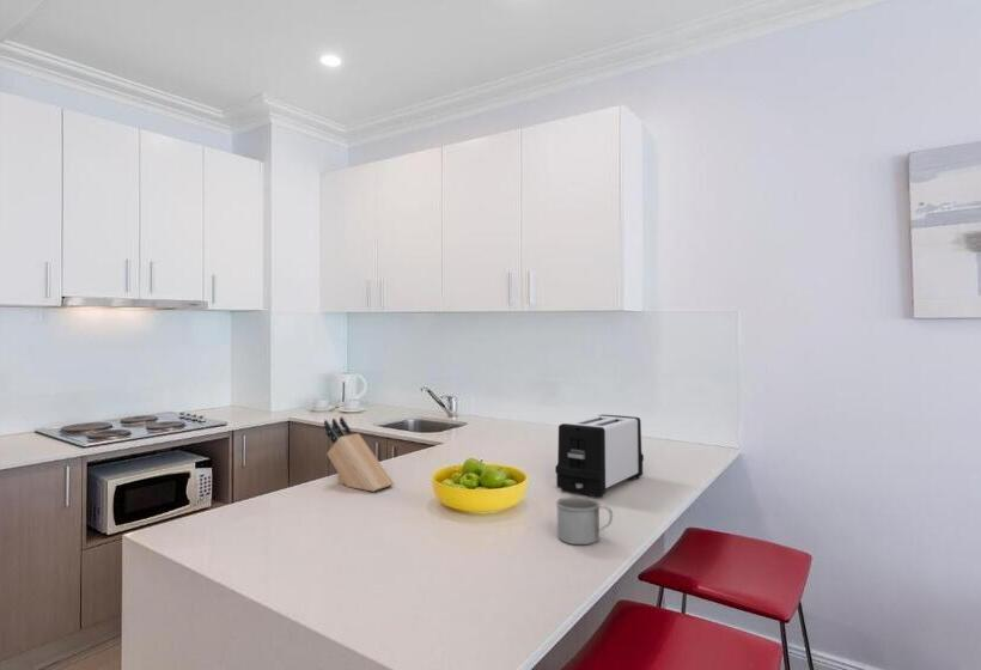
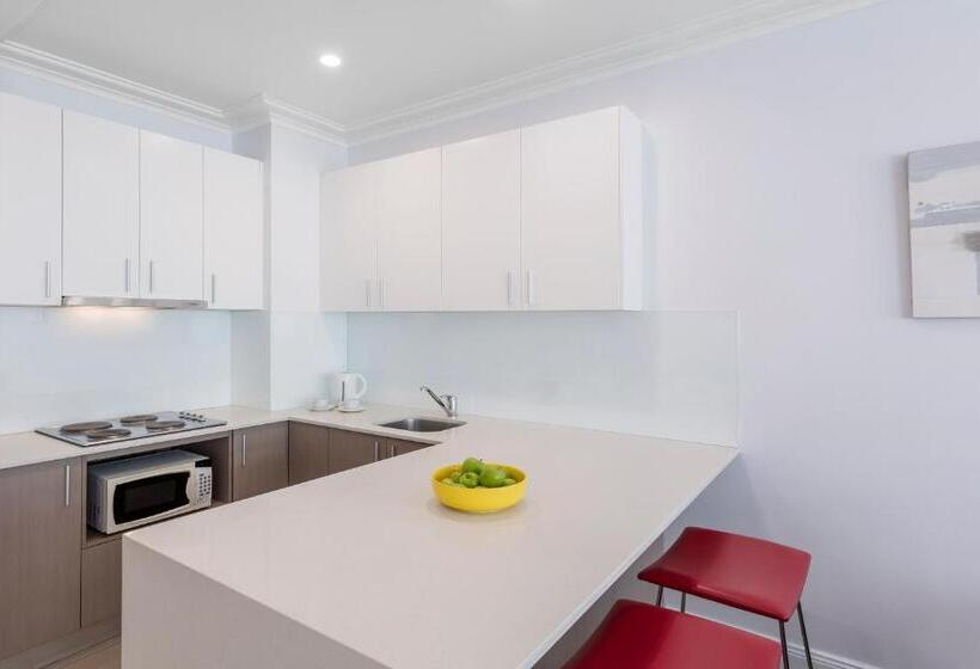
- knife block (355, 451)
- mug (581, 519)
- toaster (601, 452)
